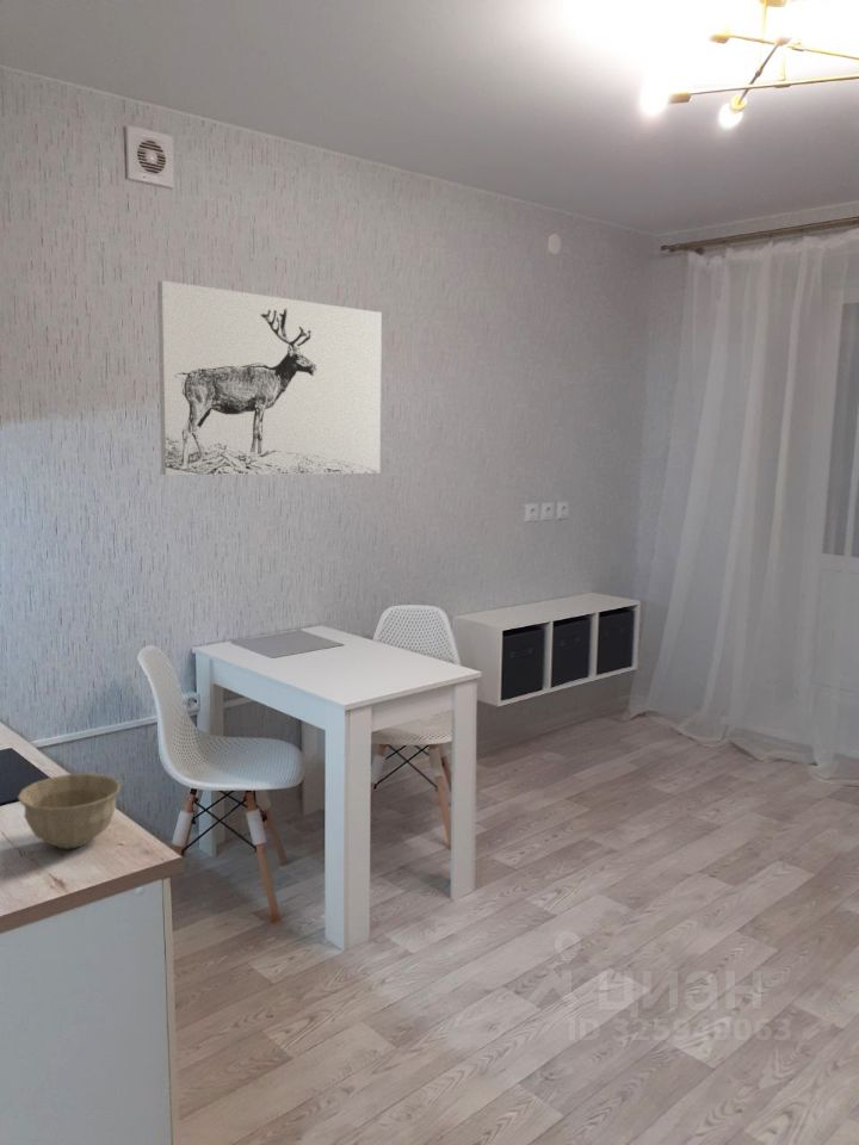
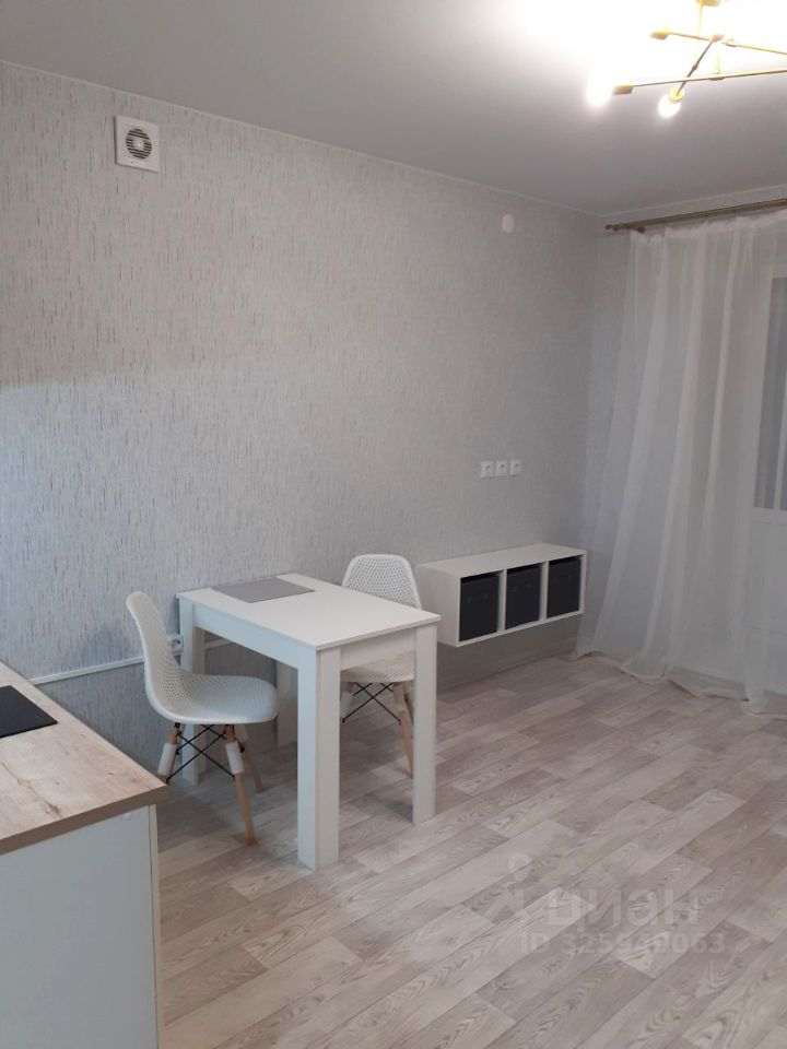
- bowl (70, 816)
- wall art (279, 386)
